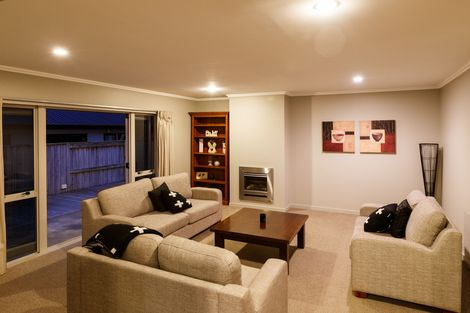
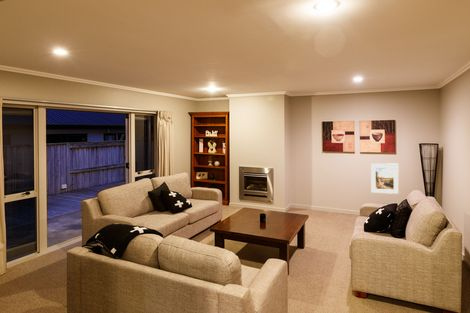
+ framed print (384, 178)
